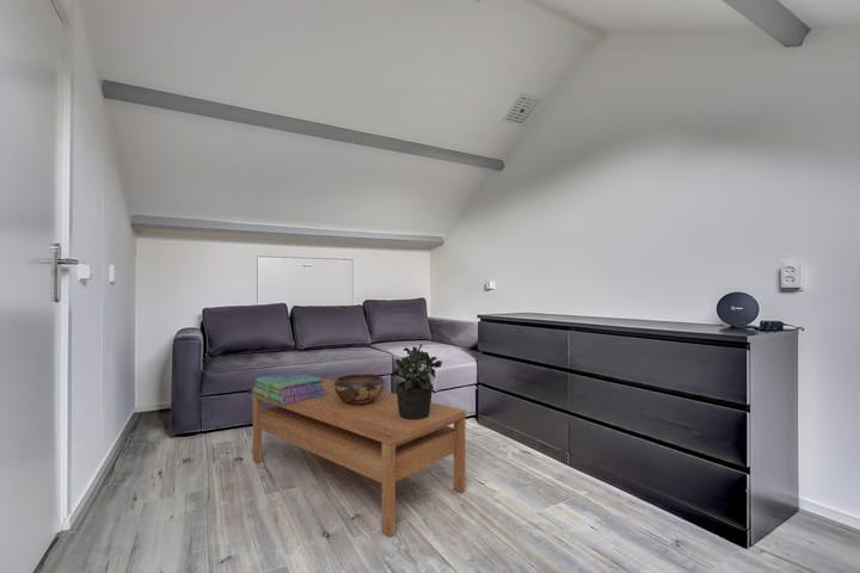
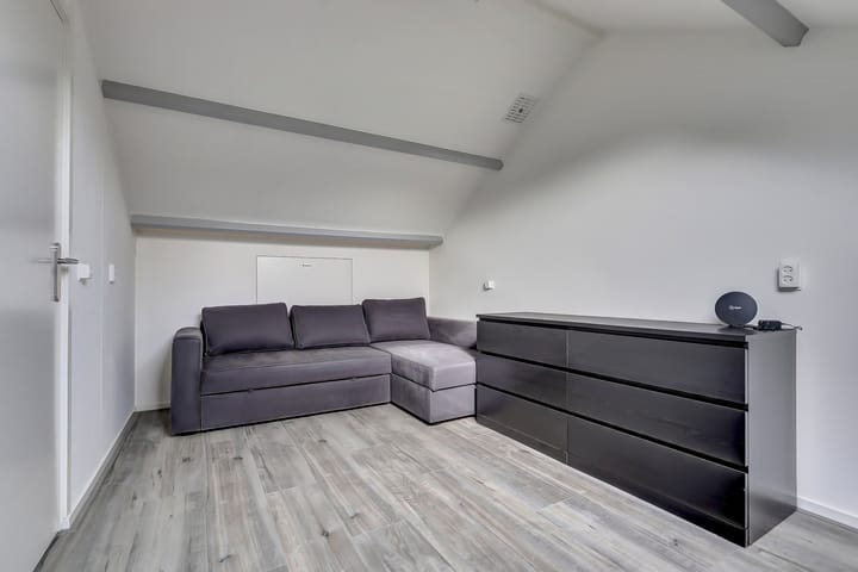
- decorative bowl (358, 389)
- stack of books (289, 386)
- potted plant (417, 378)
- coffee table (350, 437)
